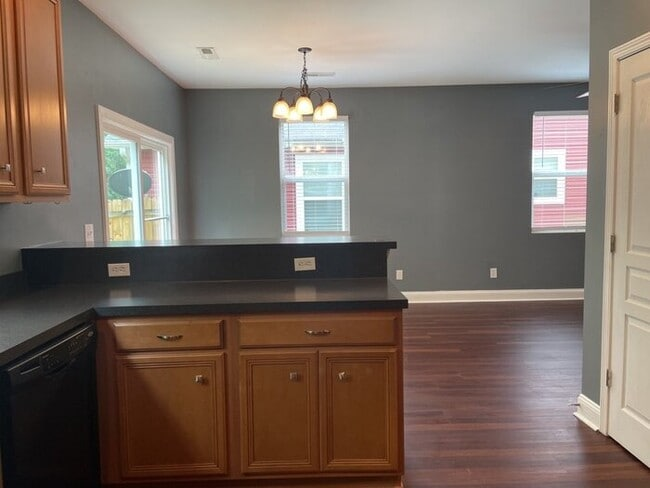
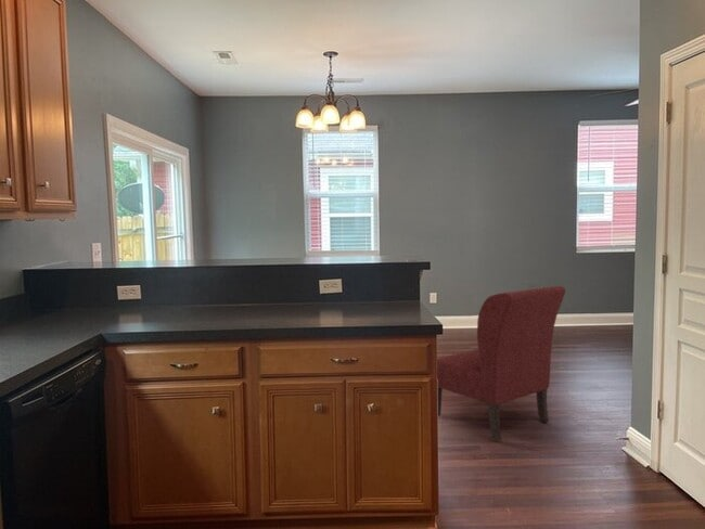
+ chair (493, 352)
